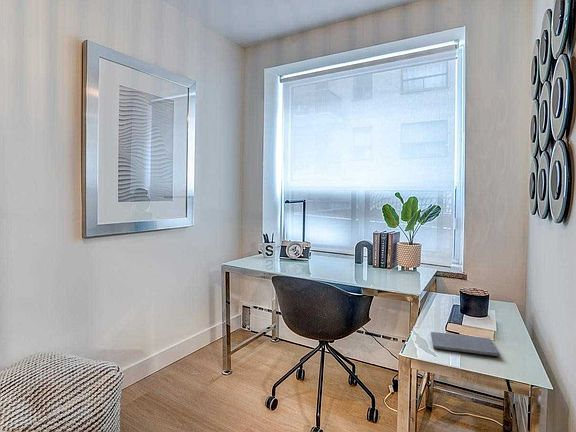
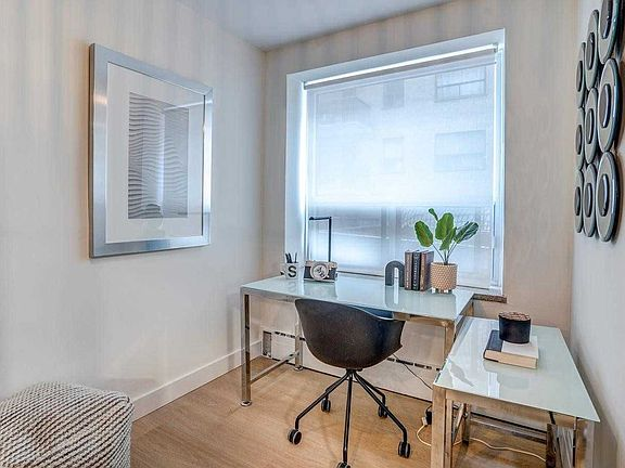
- notepad (462, 343)
